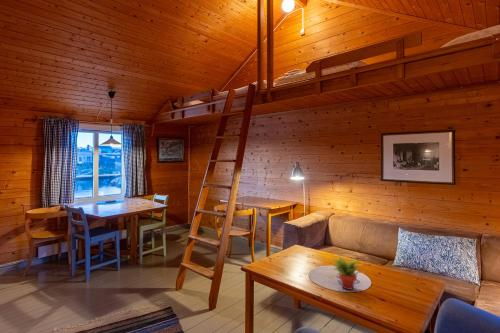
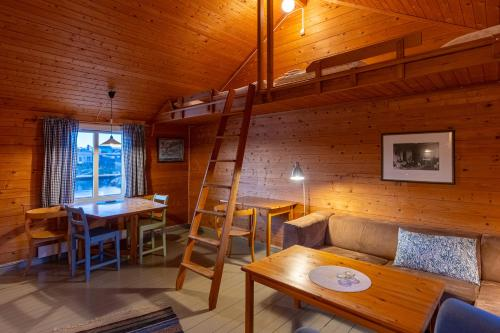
- succulent plant (346, 272)
